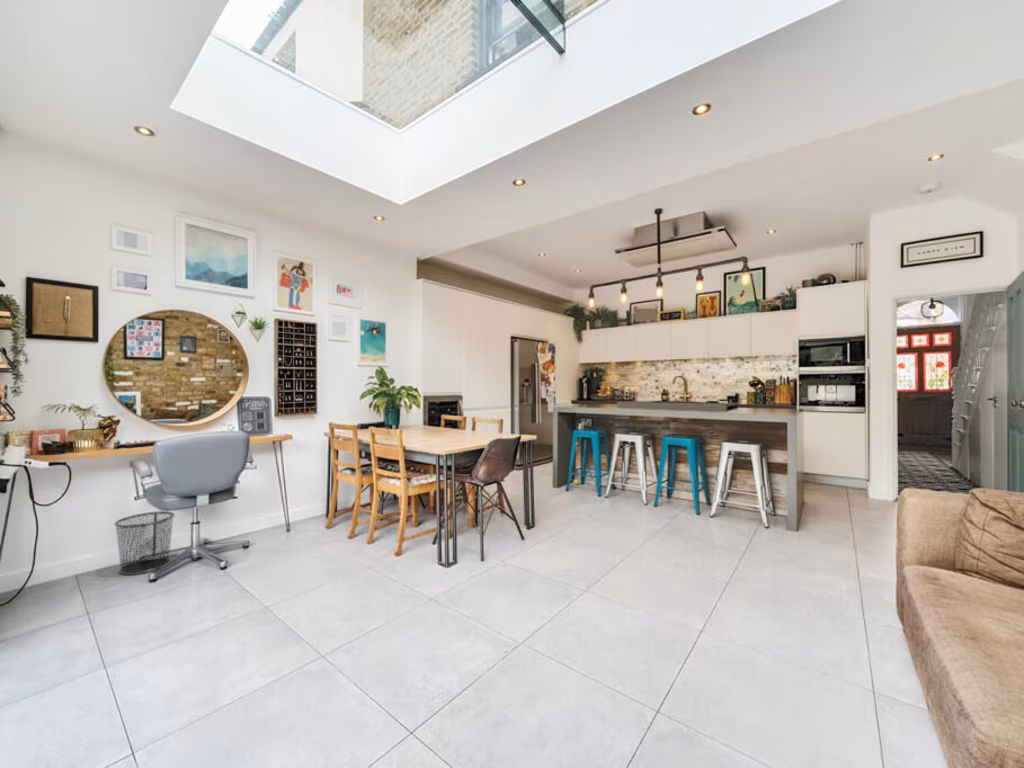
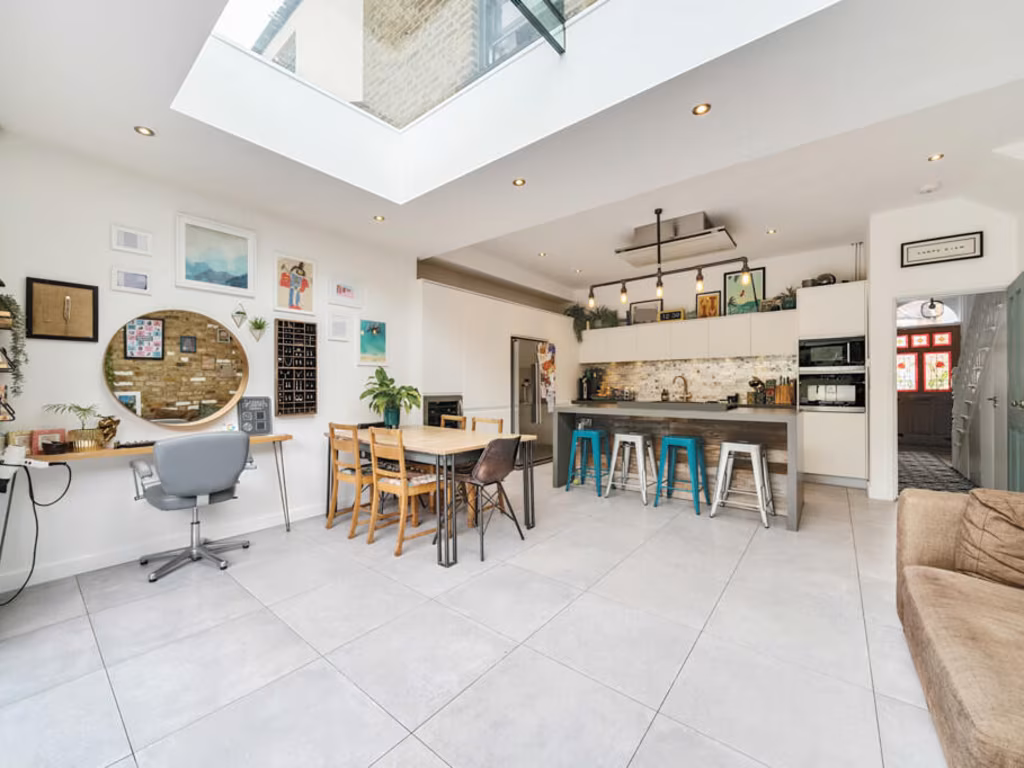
- waste bin (145, 541)
